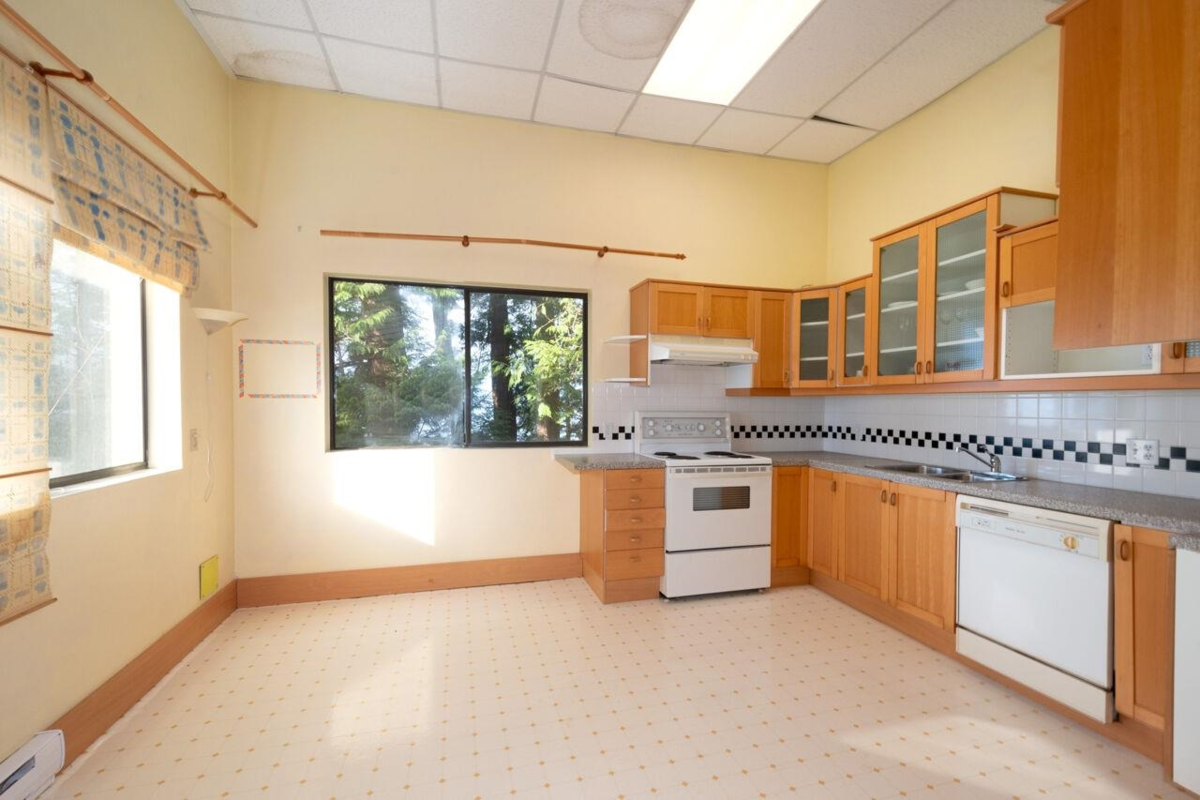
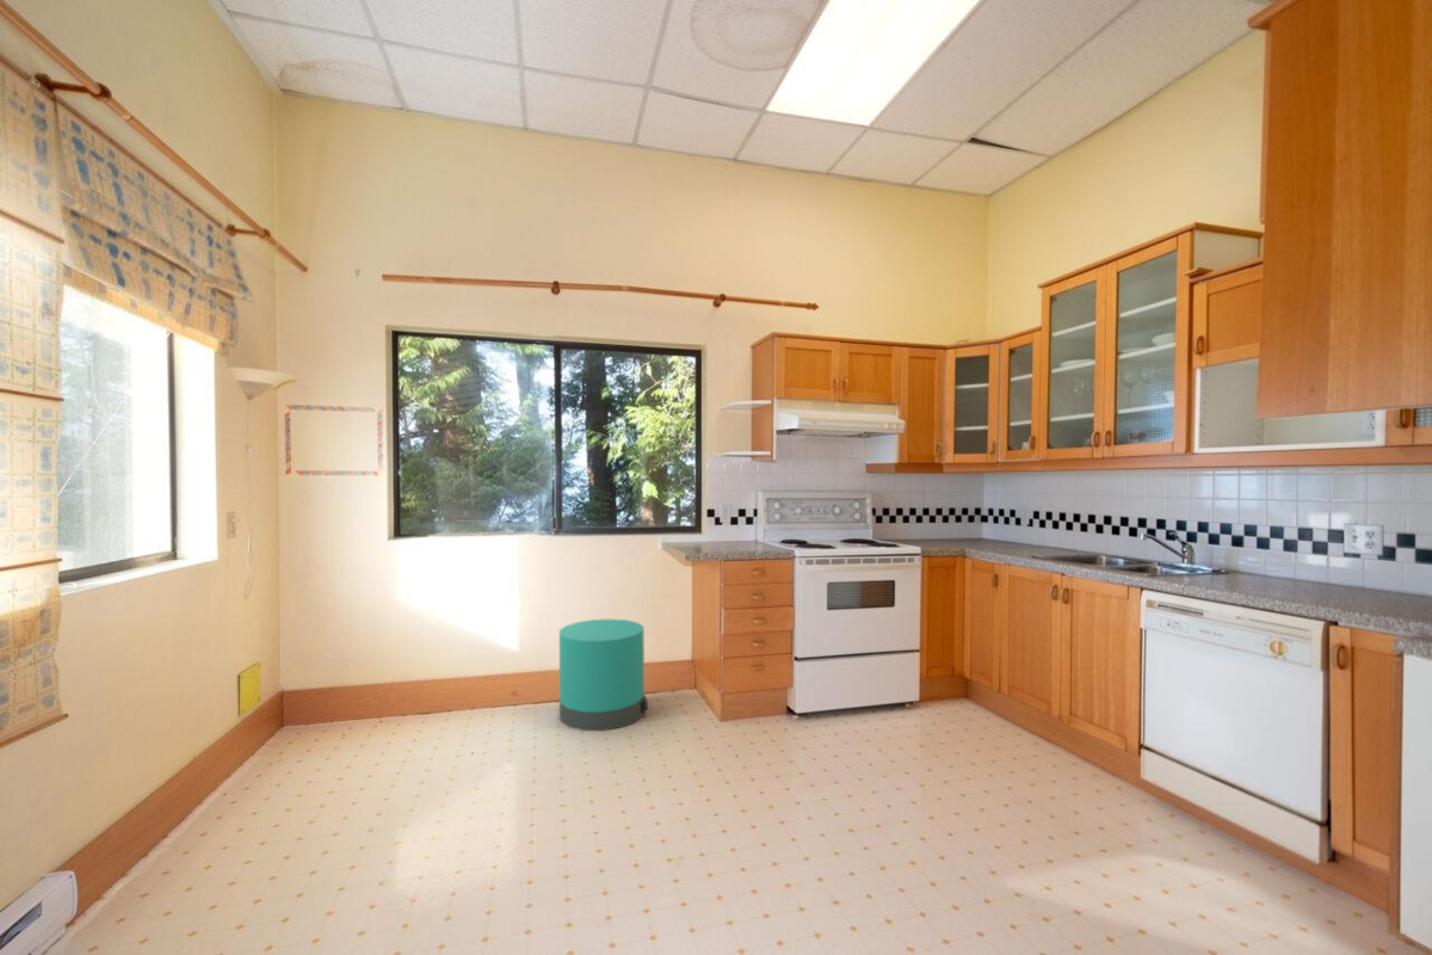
+ trash can (603, 671)
